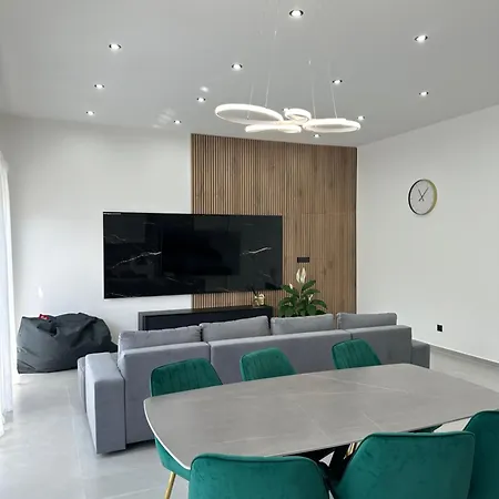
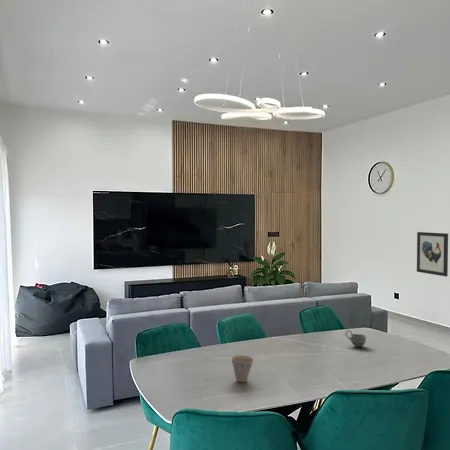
+ wall art (431, 253)
+ cup (356, 338)
+ cup (242, 369)
